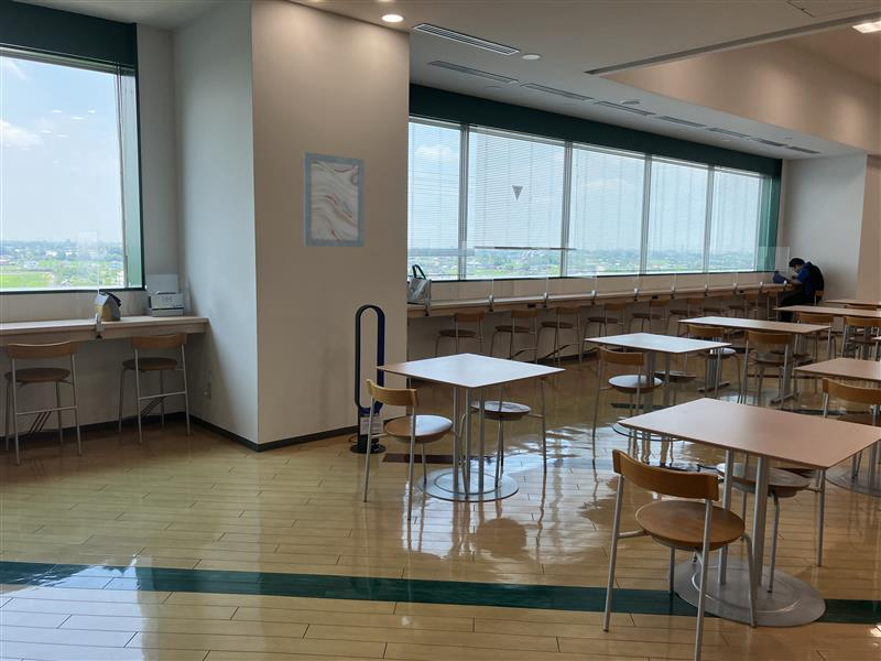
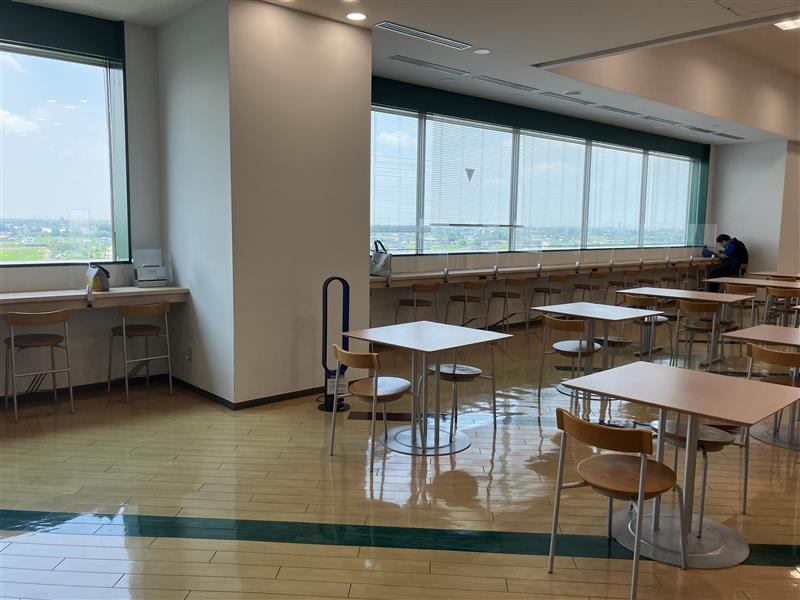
- wall art (335, 202)
